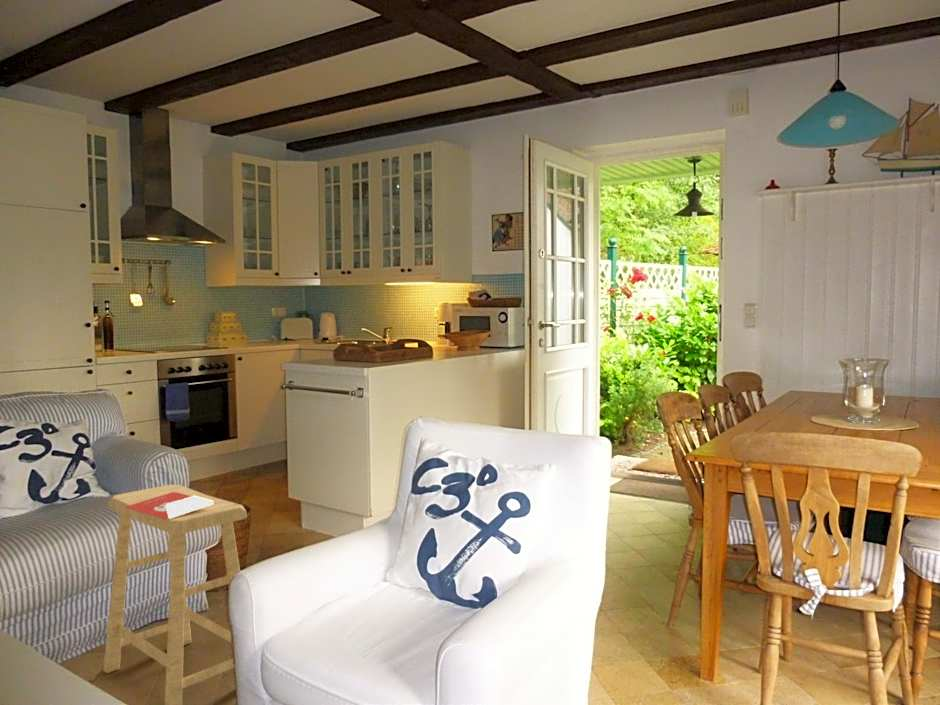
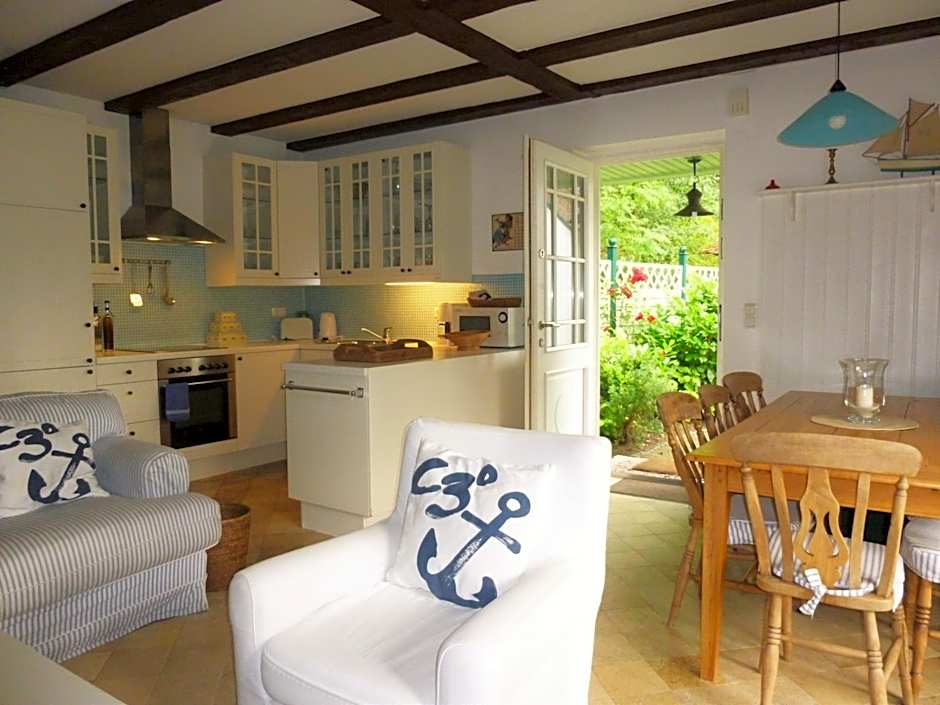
- book (170, 506)
- stool (177, 589)
